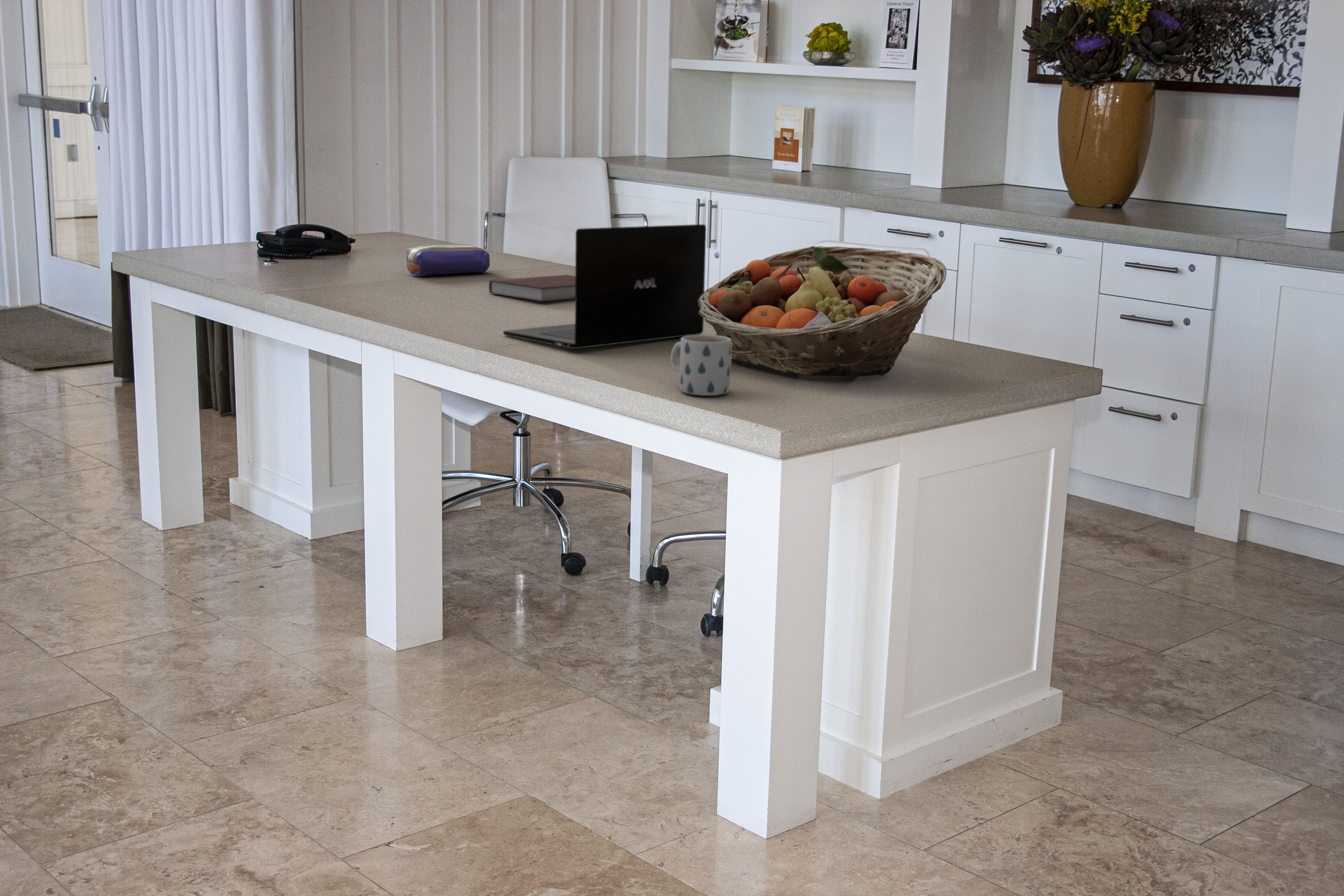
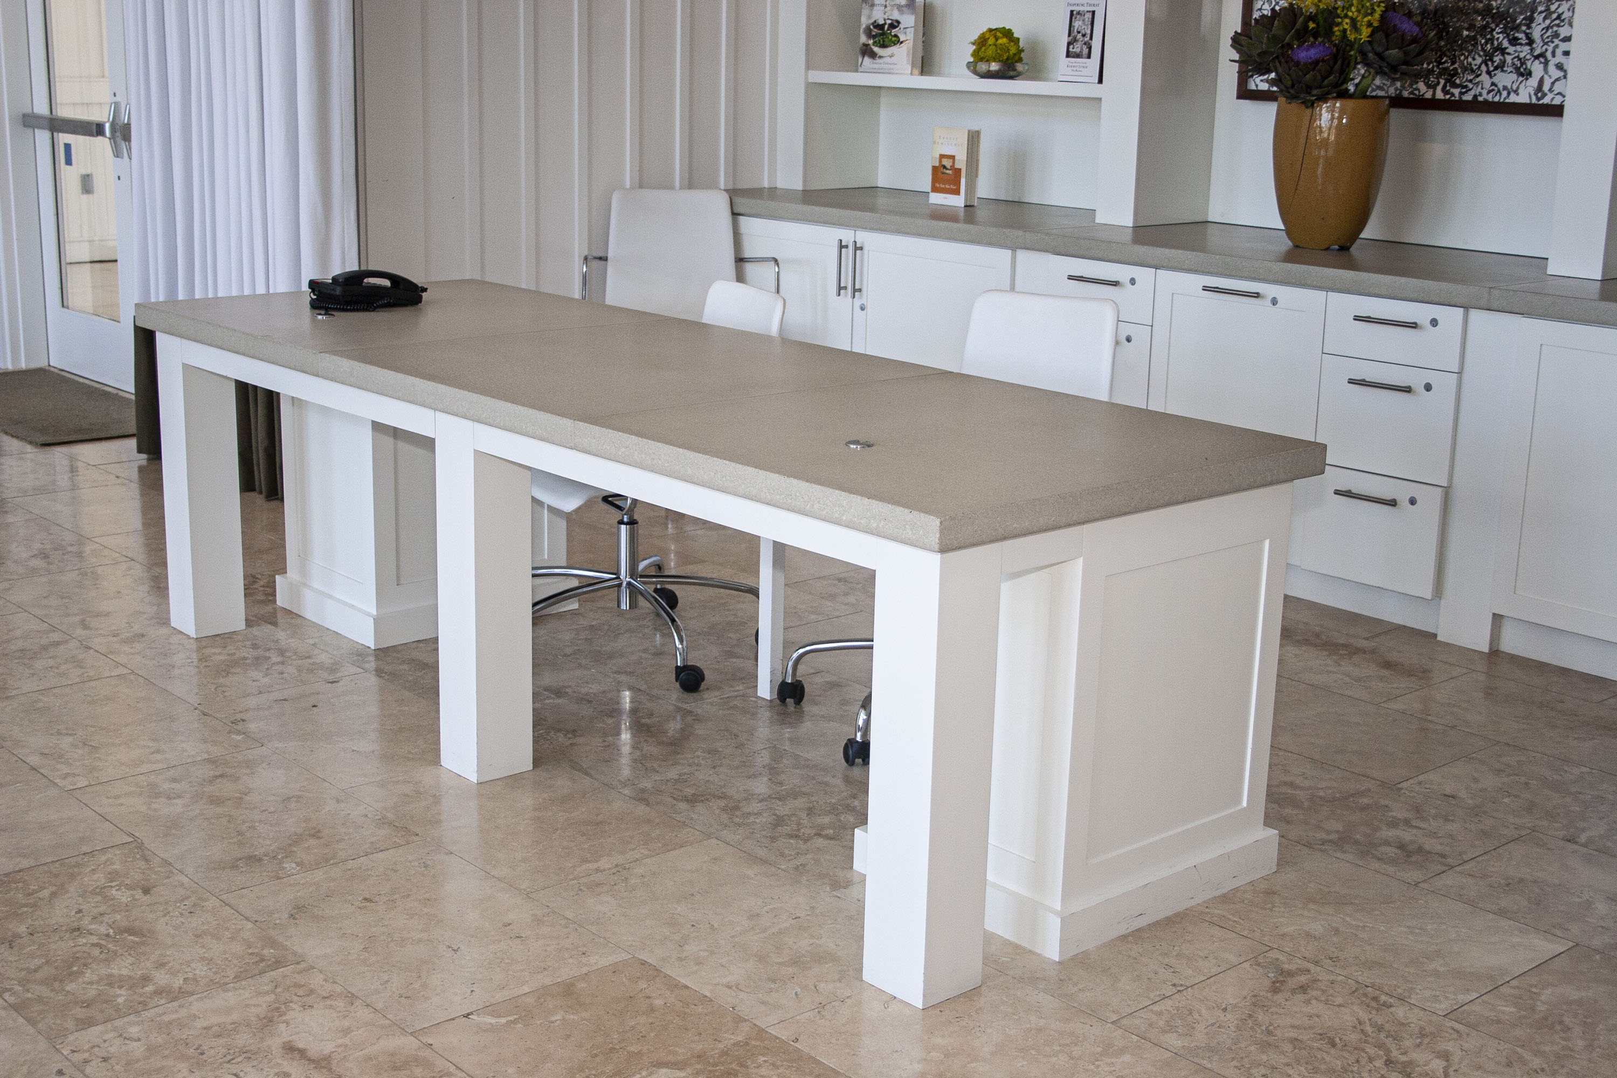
- laptop (605, 279)
- notebook (554, 287)
- fruit basket (818, 307)
- pencil case (449, 259)
- mug (698, 363)
